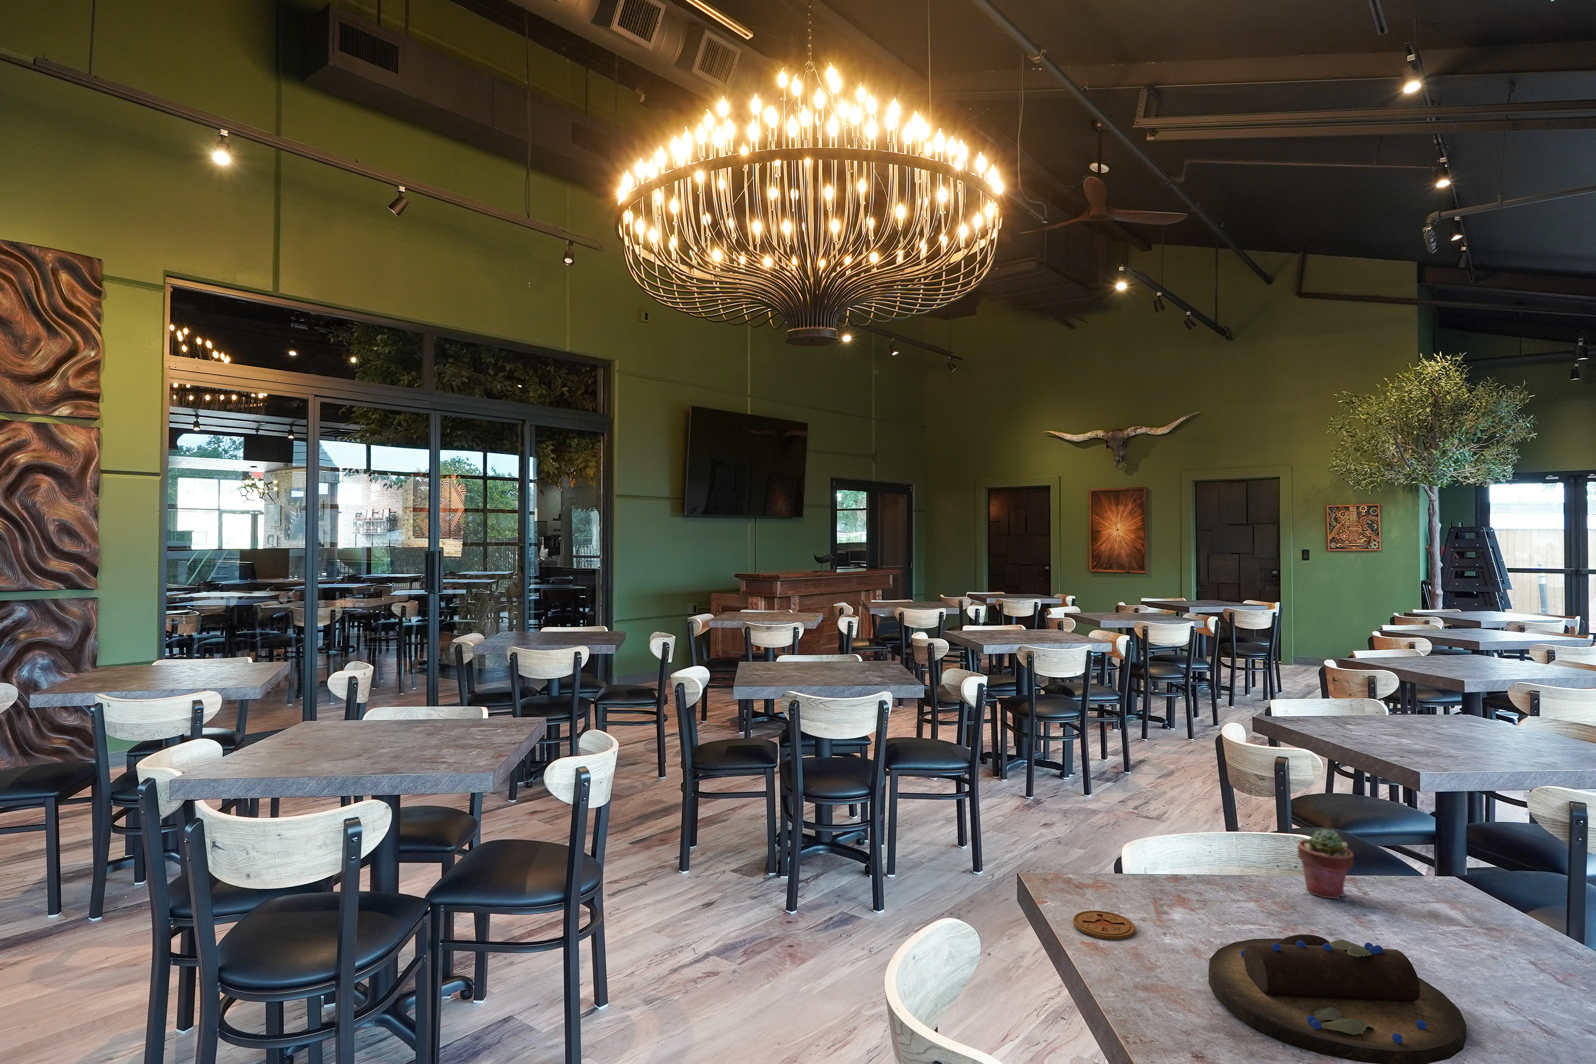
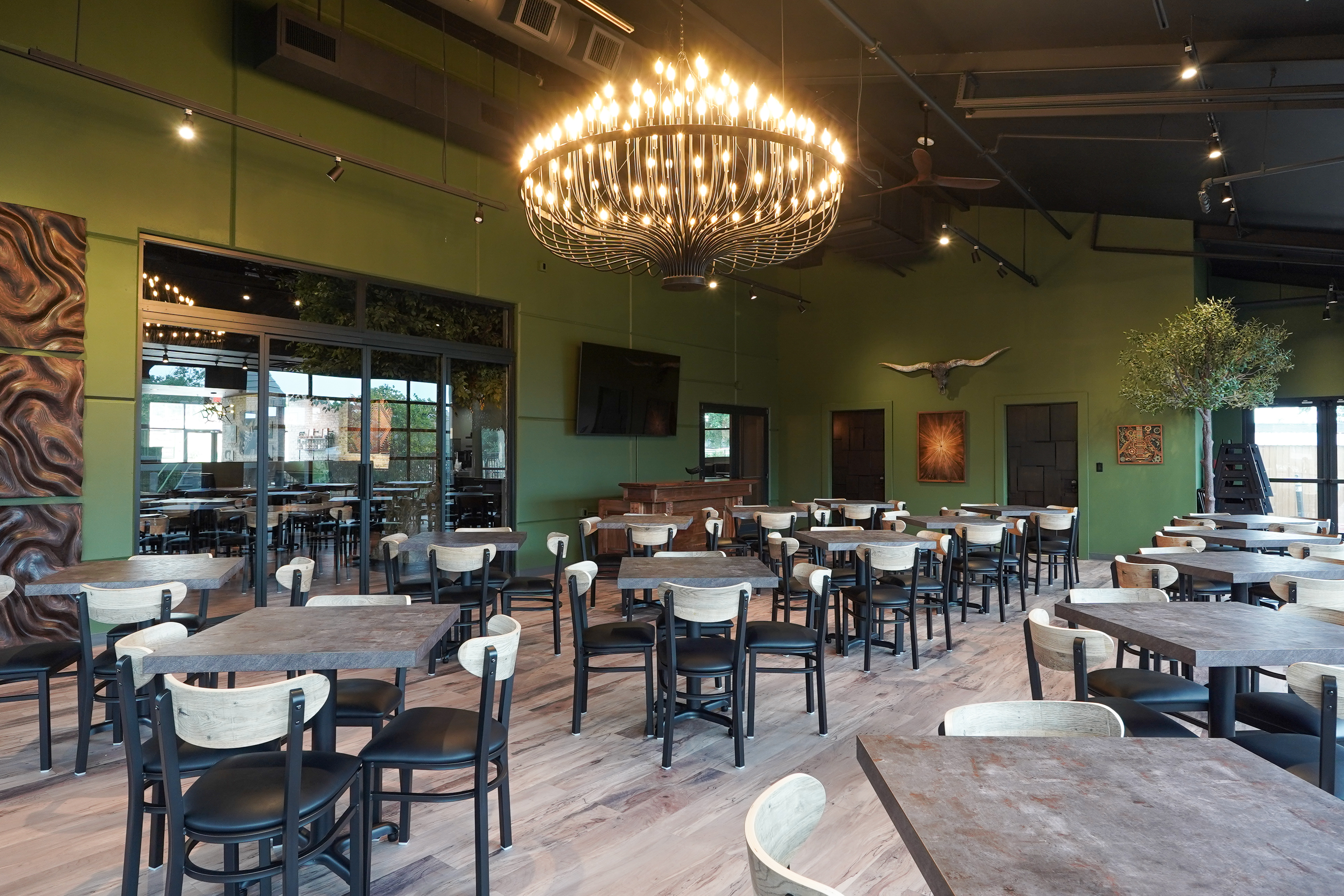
- coaster (1103, 925)
- decorative bowl (1329, 973)
- potted succulent (1325, 861)
